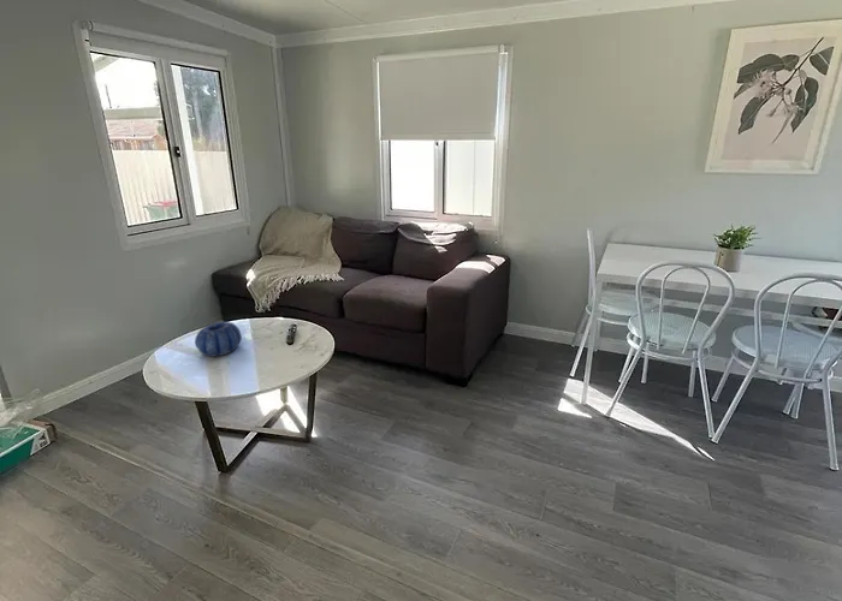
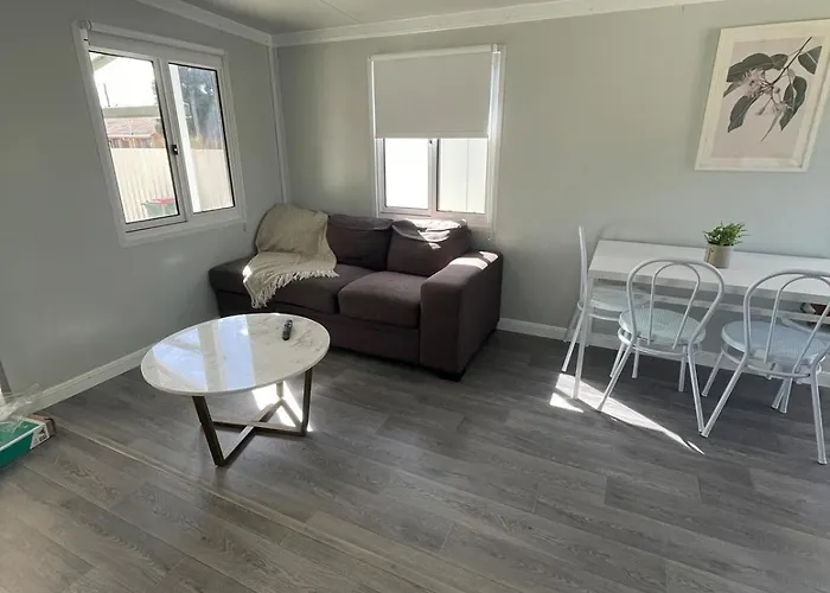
- decorative bowl (218, 338)
